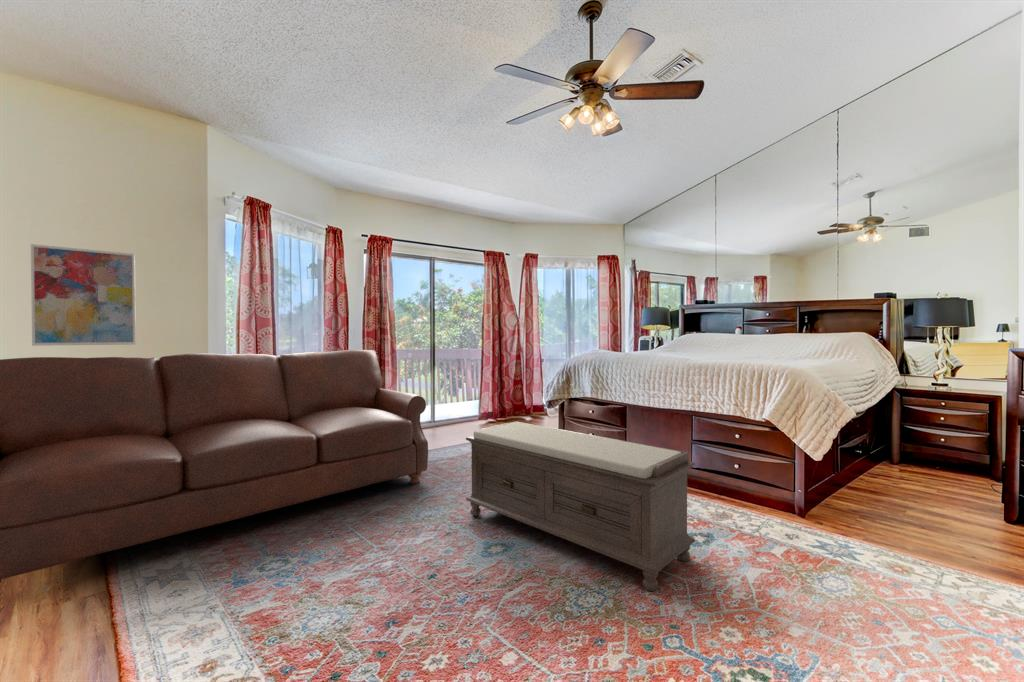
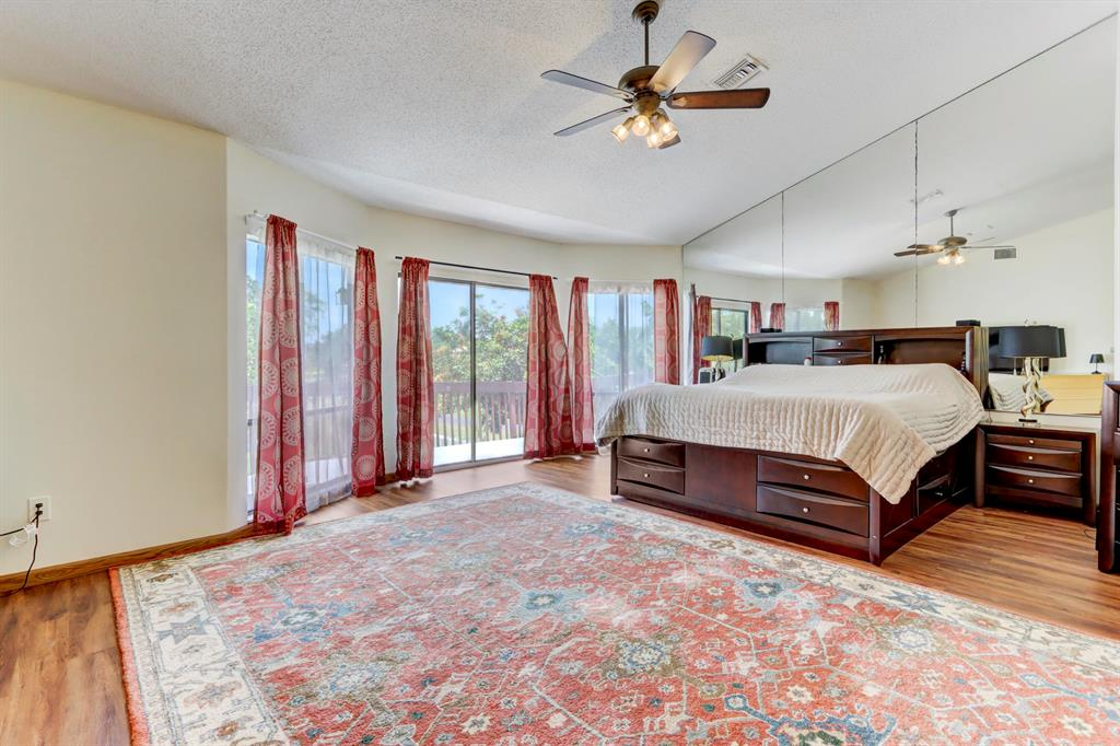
- sofa (238, 431)
- bench (567, 487)
- wall art (86, 297)
